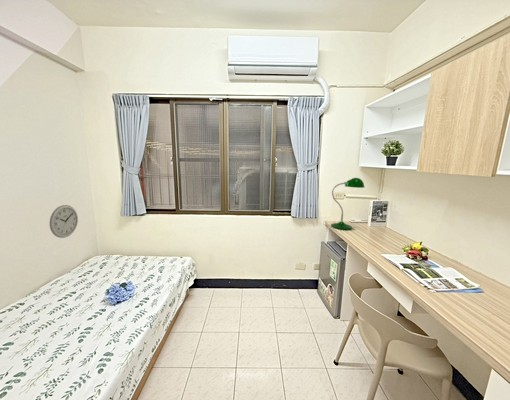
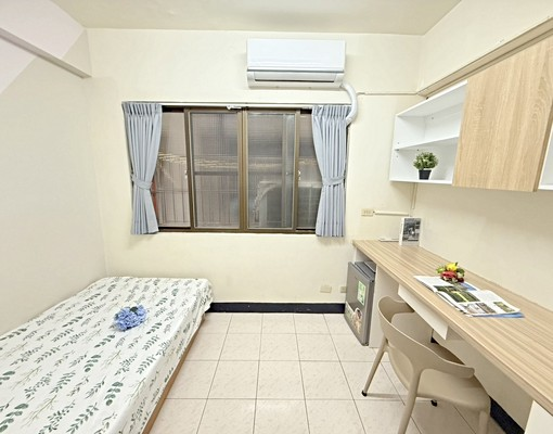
- wall clock (65, 221)
- desk lamp (340, 205)
